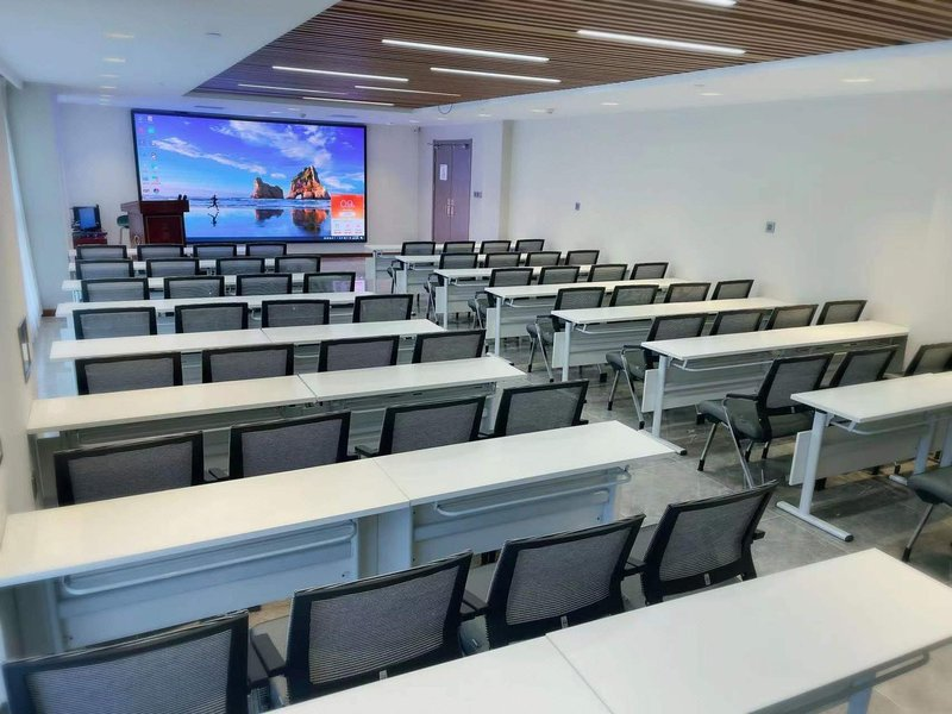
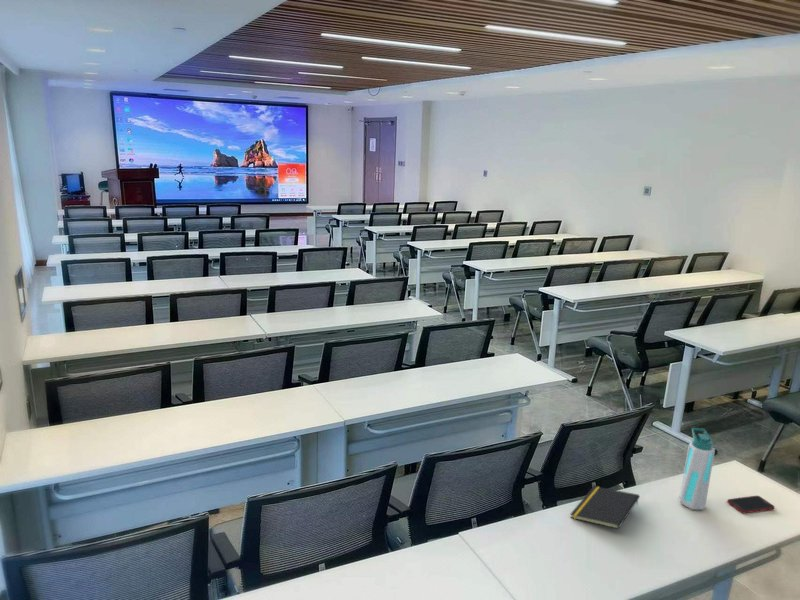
+ water bottle (696, 469)
+ cell phone (750, 504)
+ notepad (605, 506)
